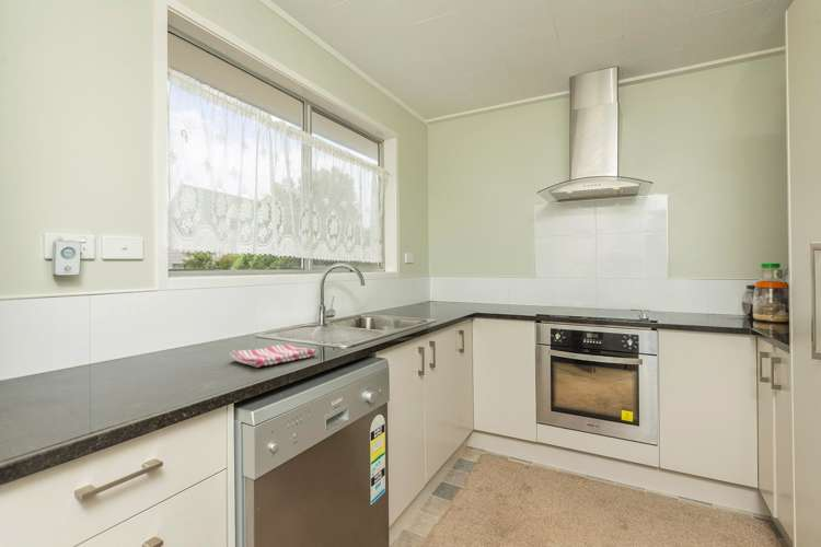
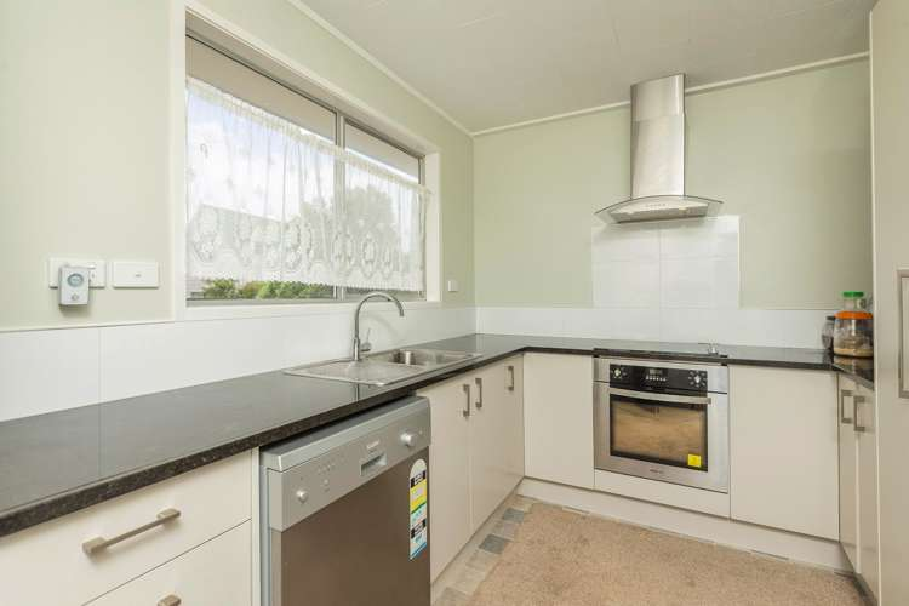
- dish towel (275, 352)
